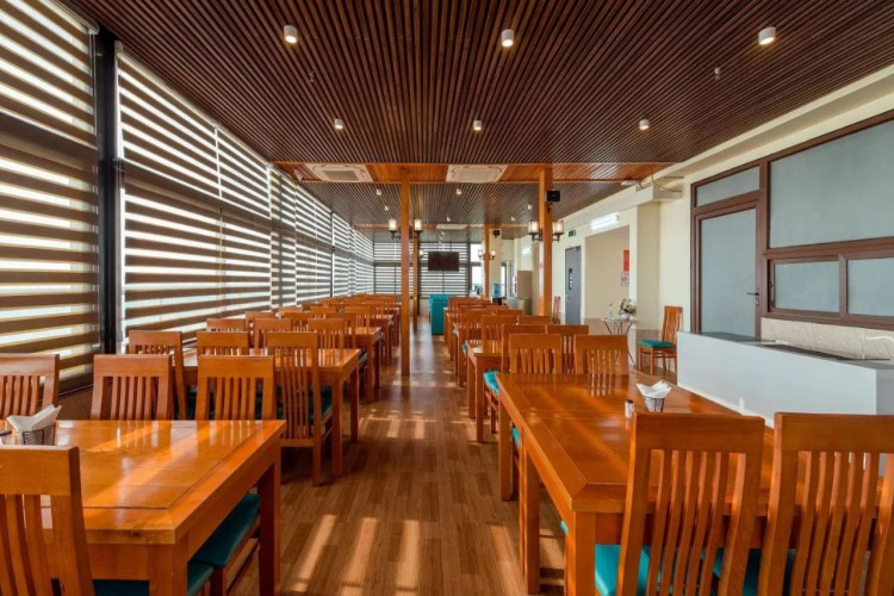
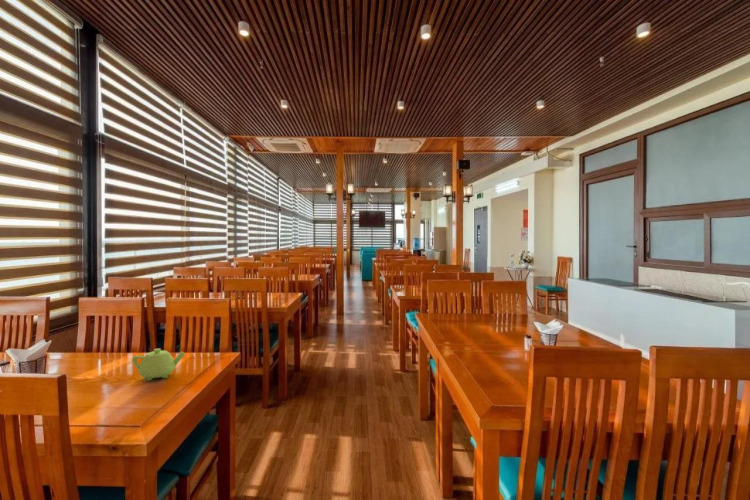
+ teapot (159, 362)
